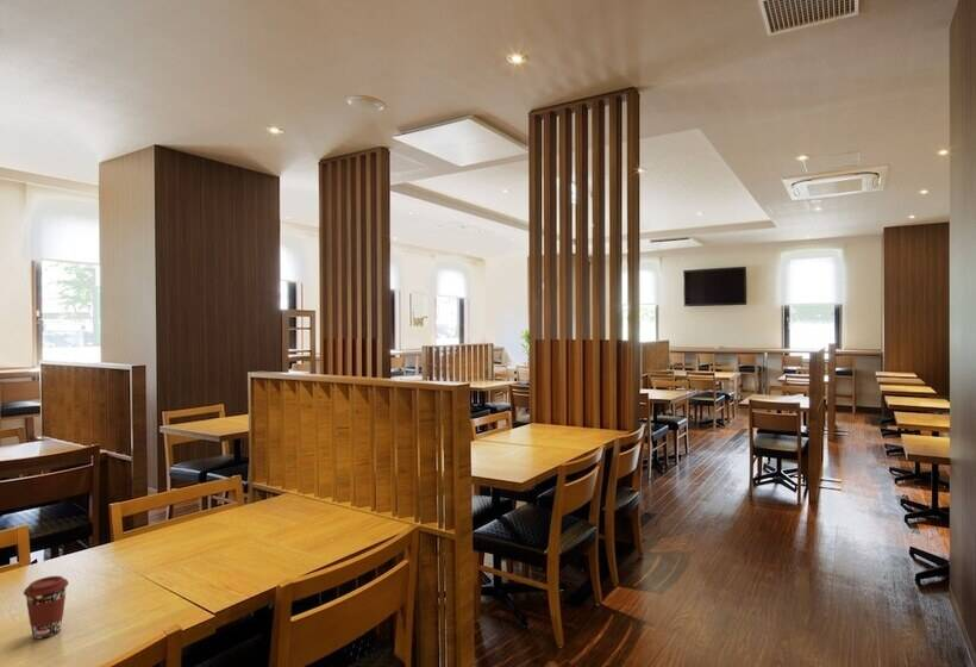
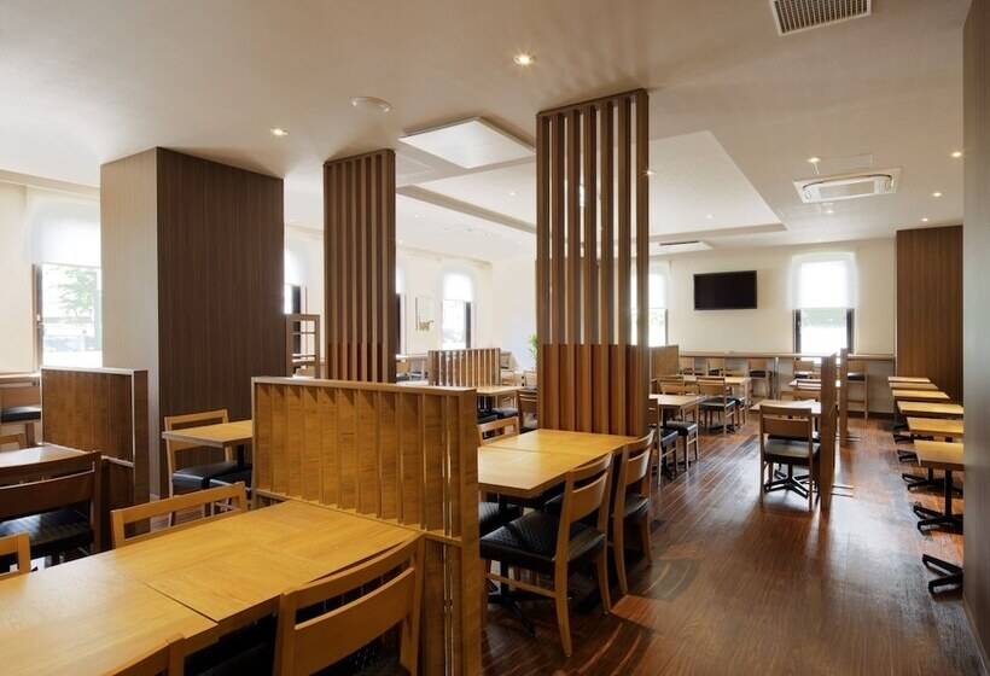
- coffee cup (46, 606)
